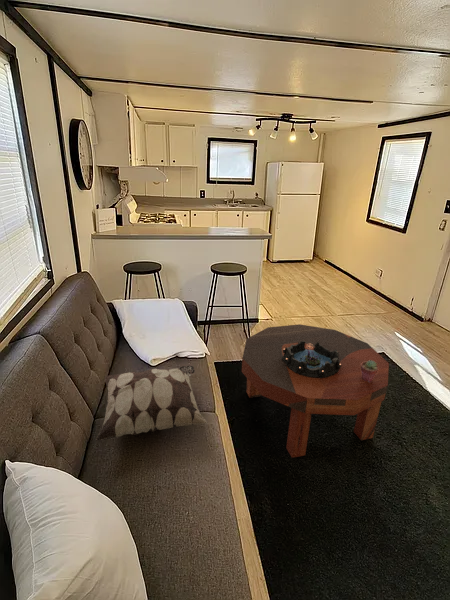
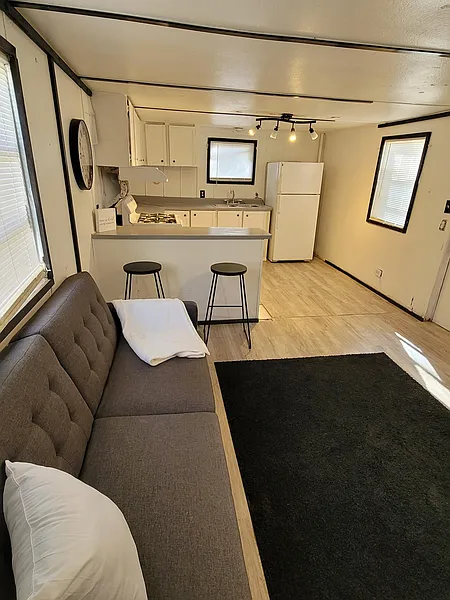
- decorative bowl (311, 356)
- coffee table (309, 386)
- potted succulent (369, 369)
- decorative pillow (152, 396)
